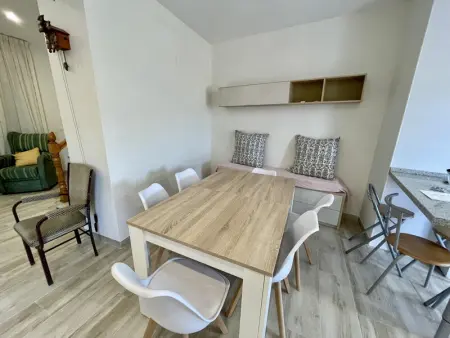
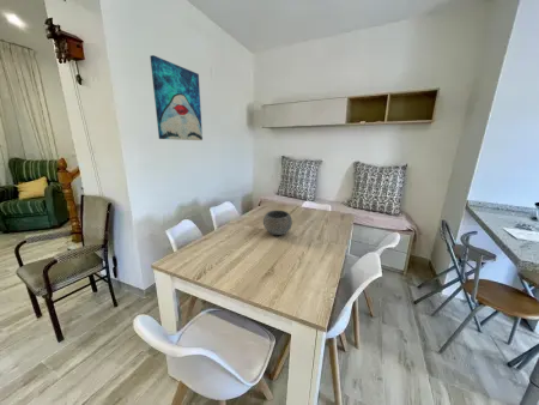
+ bowl (277, 223)
+ wall art (180, 104)
